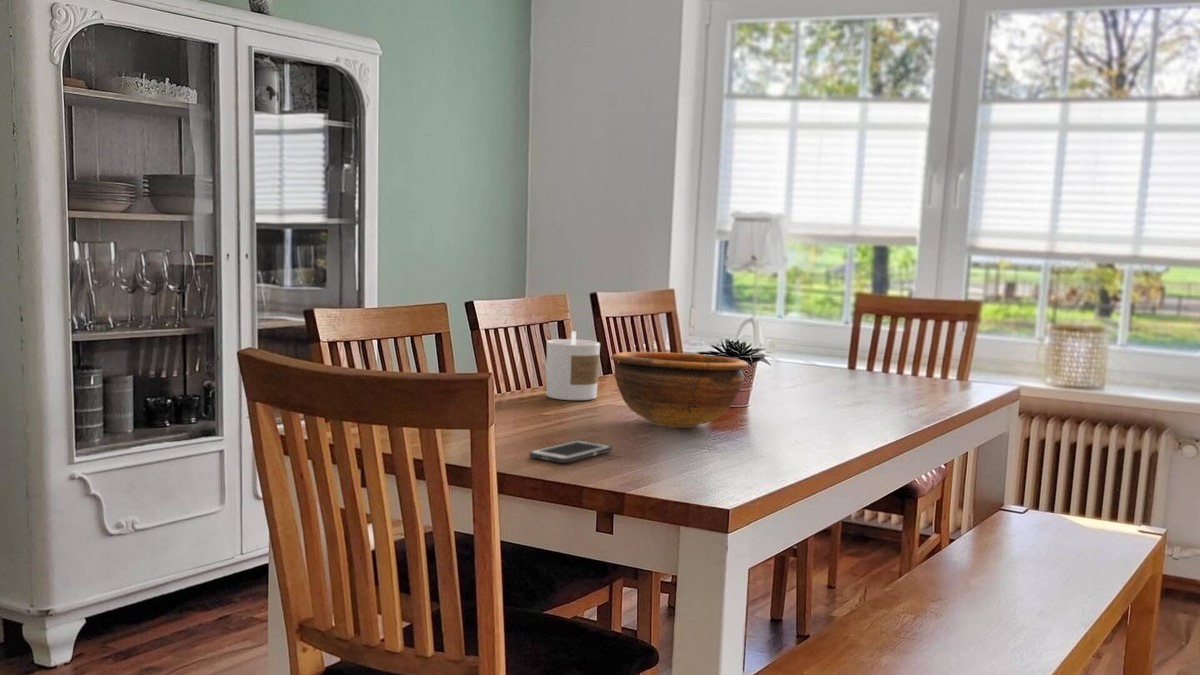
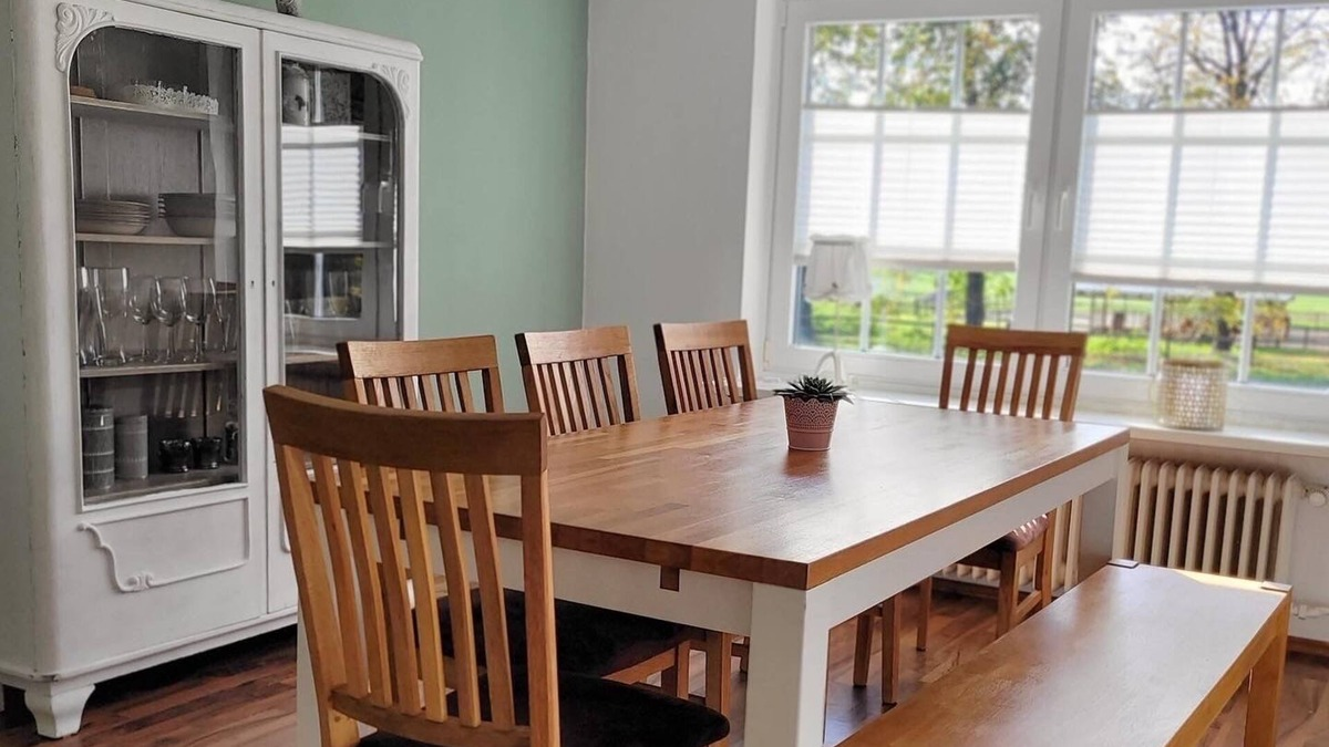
- candle (572, 364)
- bowl (678, 389)
- cell phone (571, 451)
